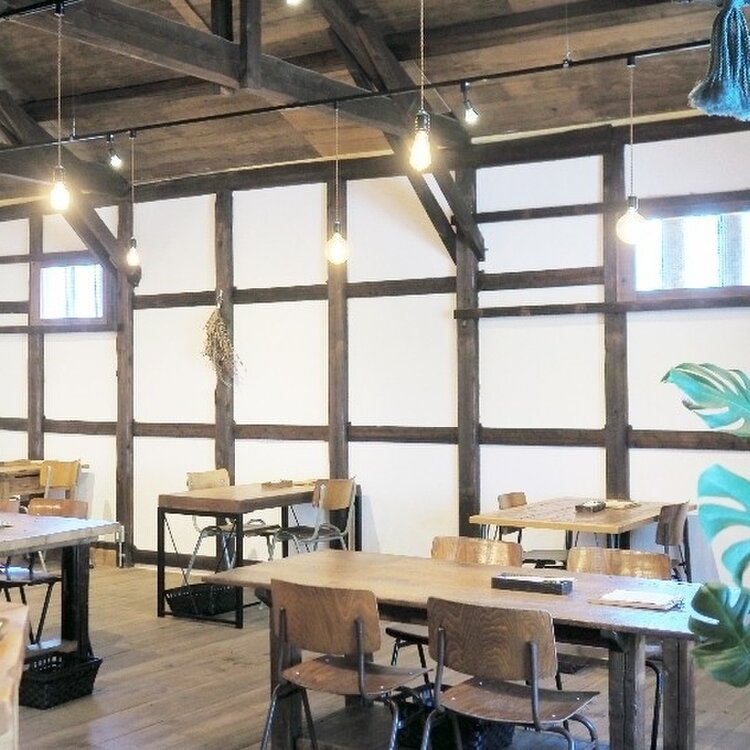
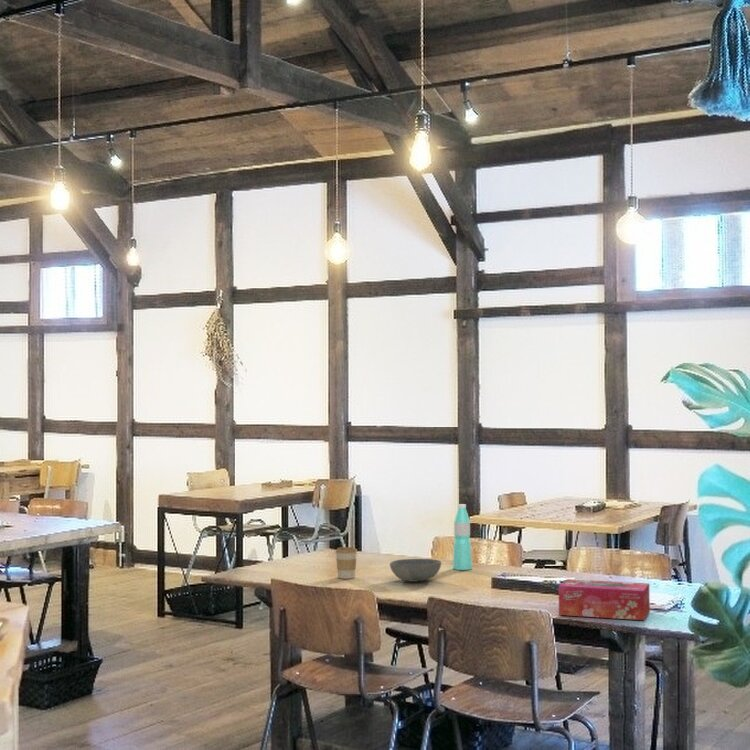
+ water bottle (462, 536)
+ bowl (415, 571)
+ tissue box (604, 599)
+ coffee cup (346, 561)
